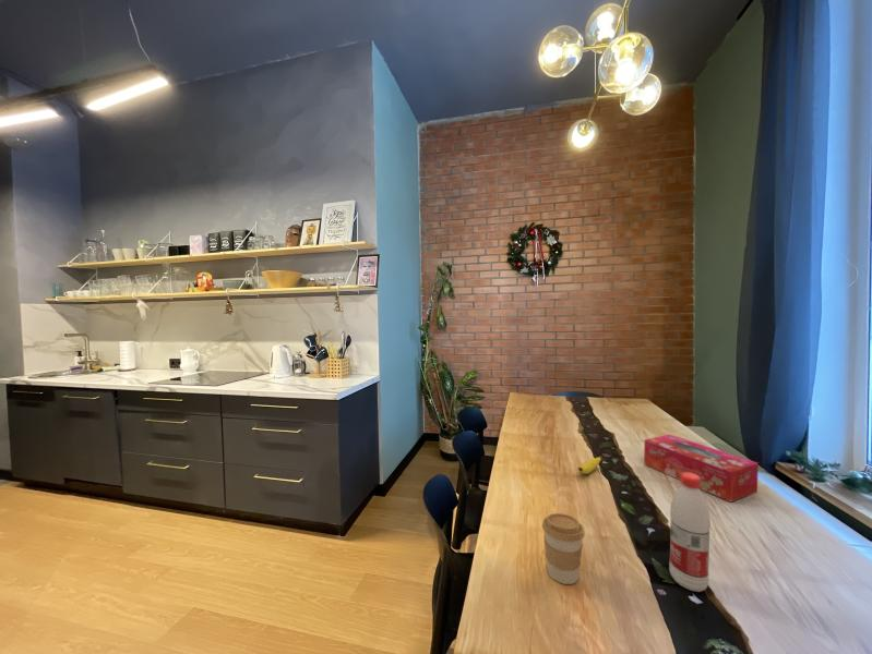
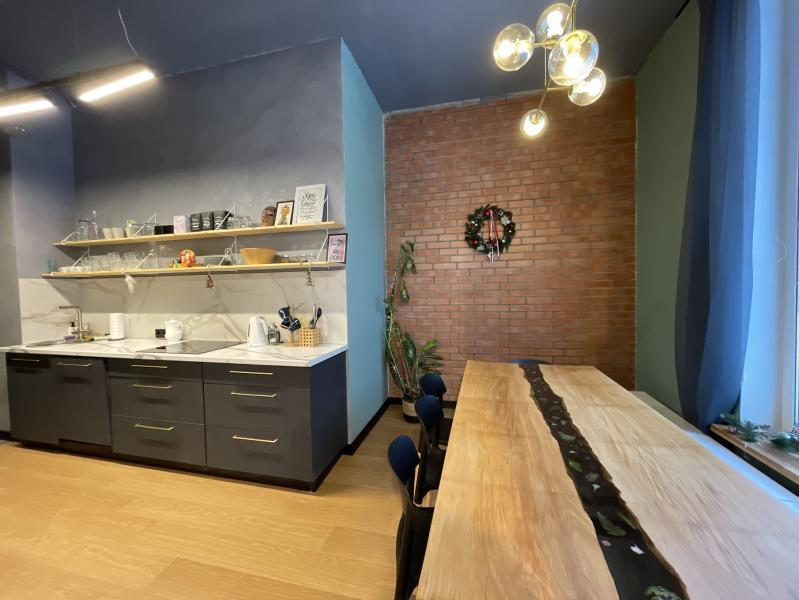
- water bottle (689, 528)
- banana (587, 465)
- coffee cup (562, 545)
- tissue box (695, 463)
